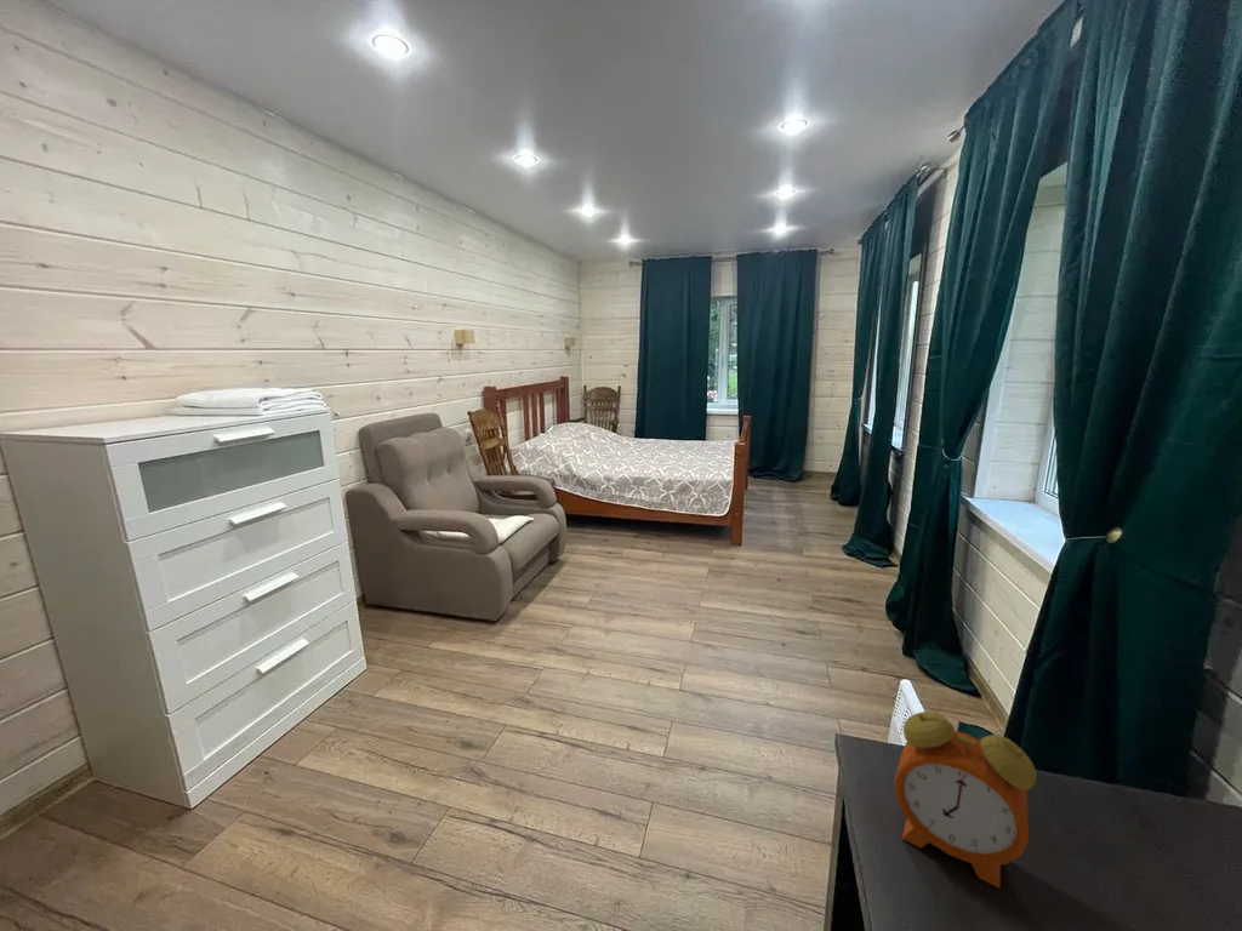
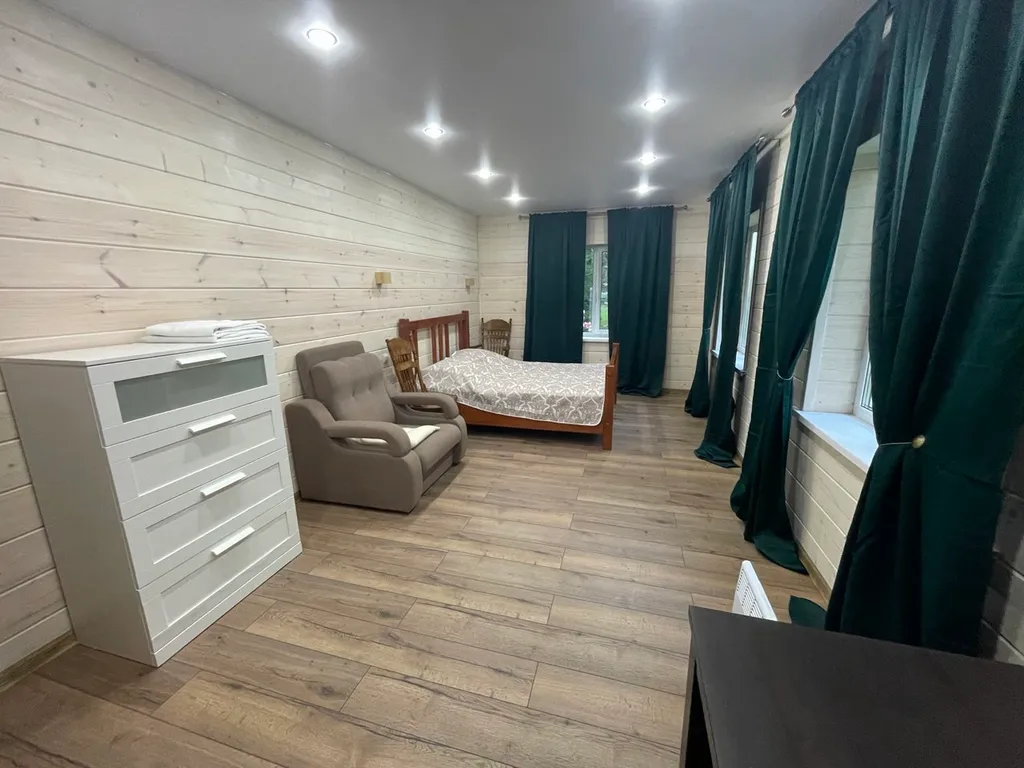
- alarm clock (961, 779)
